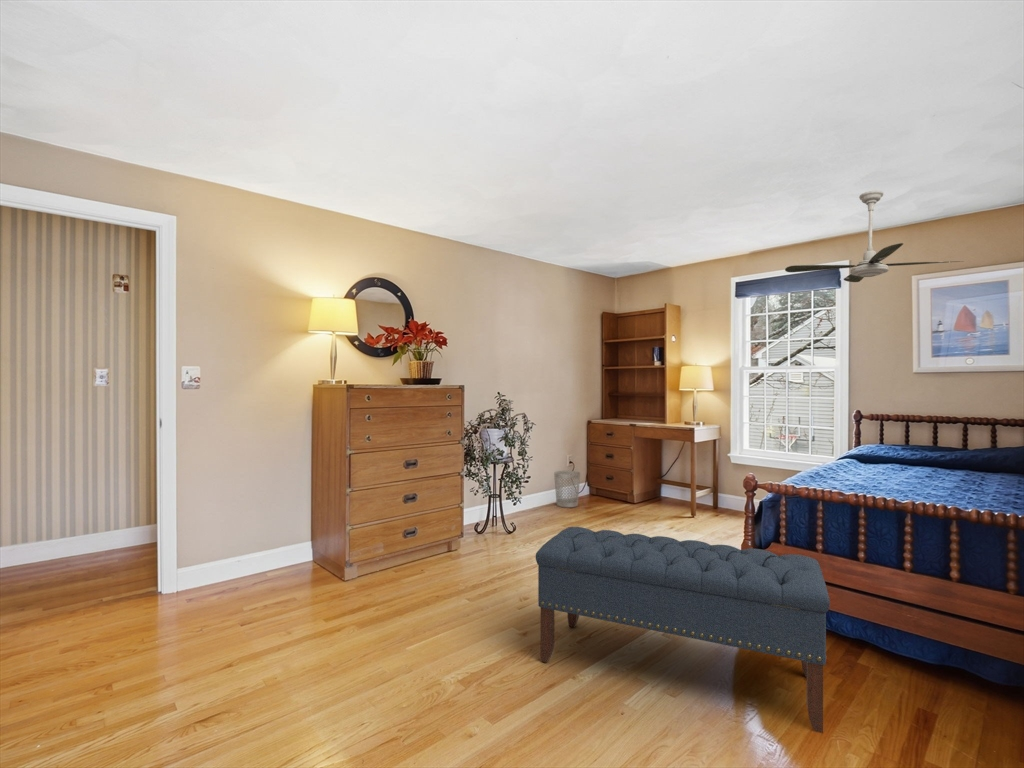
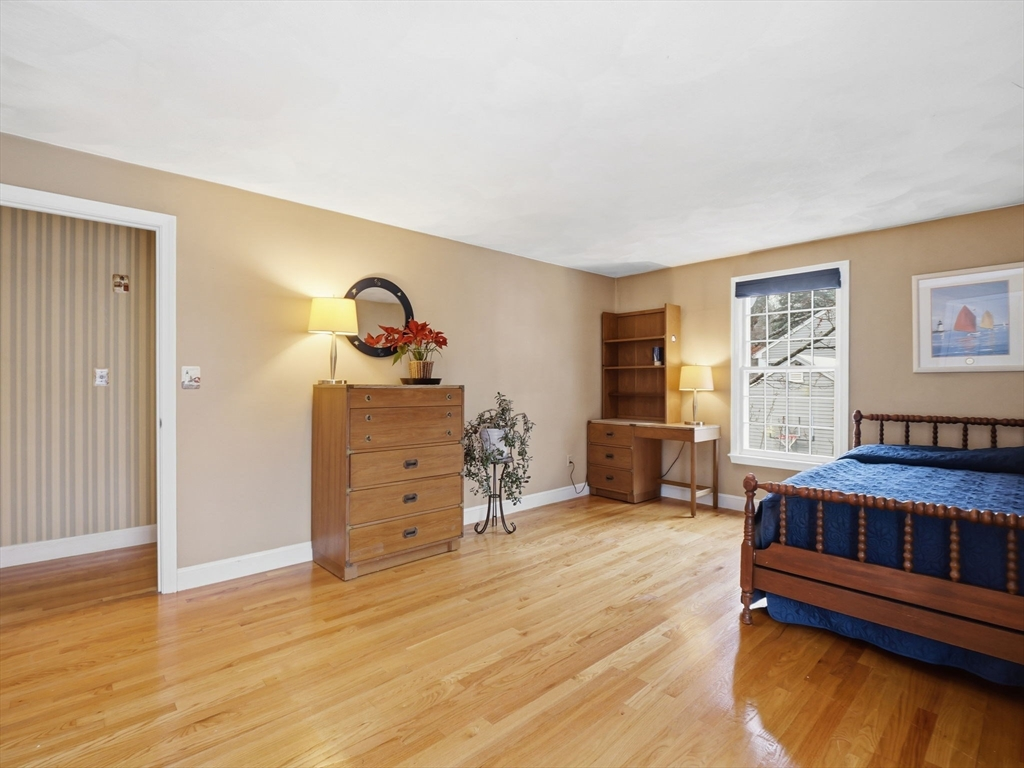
- wastebasket (567, 488)
- bench (673, 607)
- ceiling fan (869, 233)
